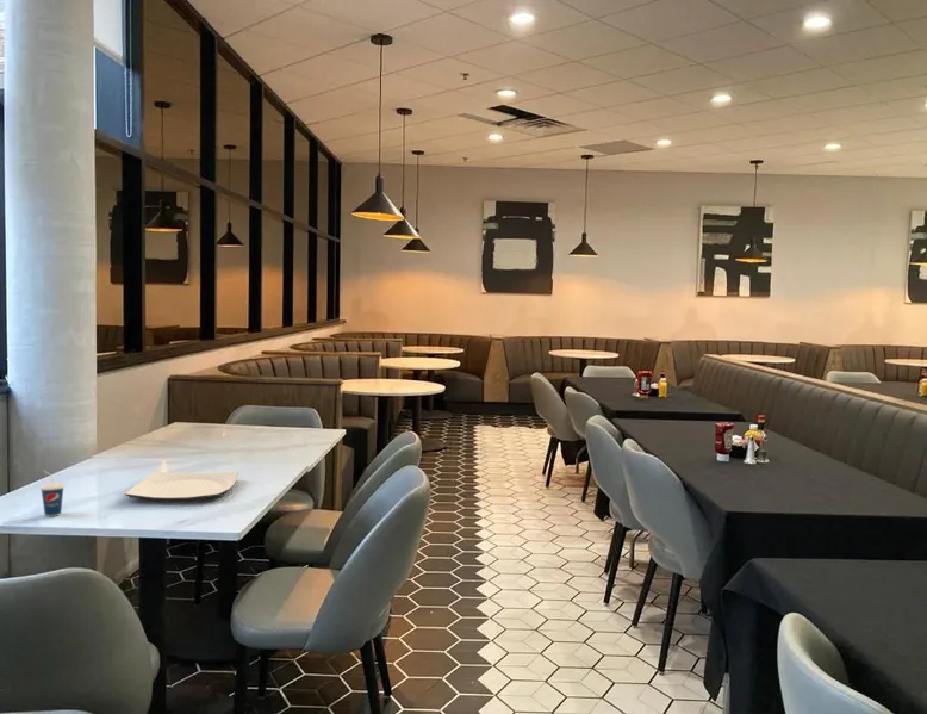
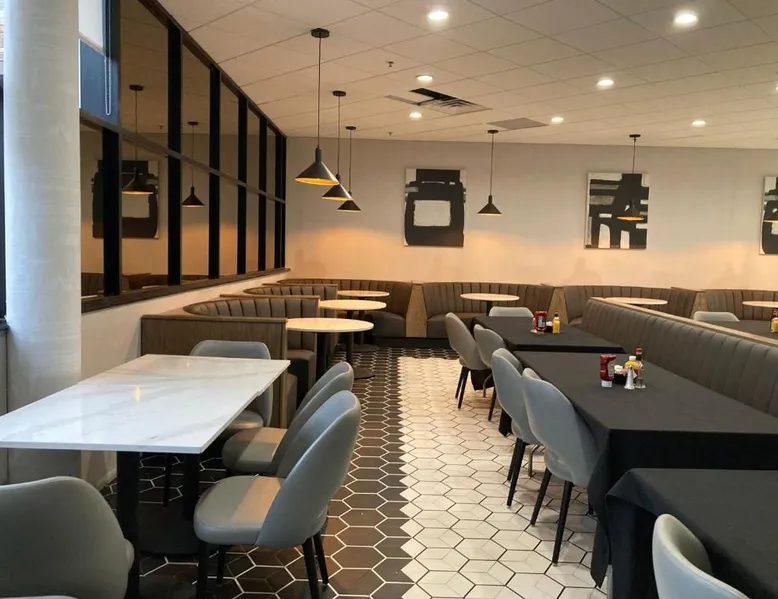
- plate (185, 486)
- cup (52, 491)
